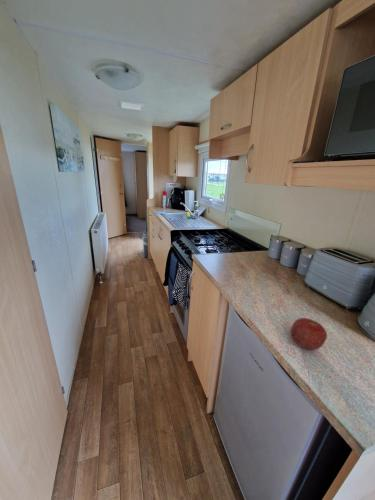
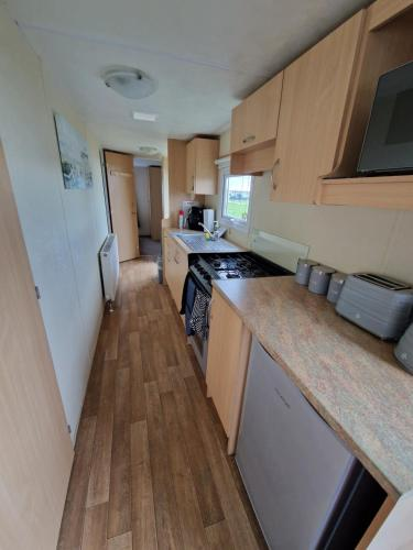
- fruit (308, 332)
